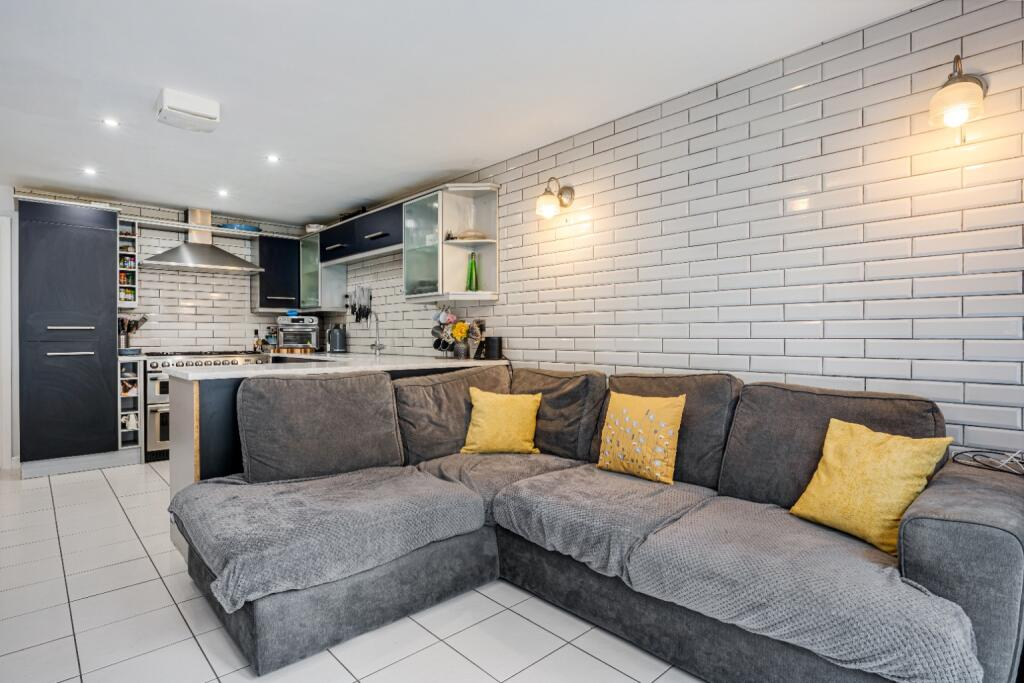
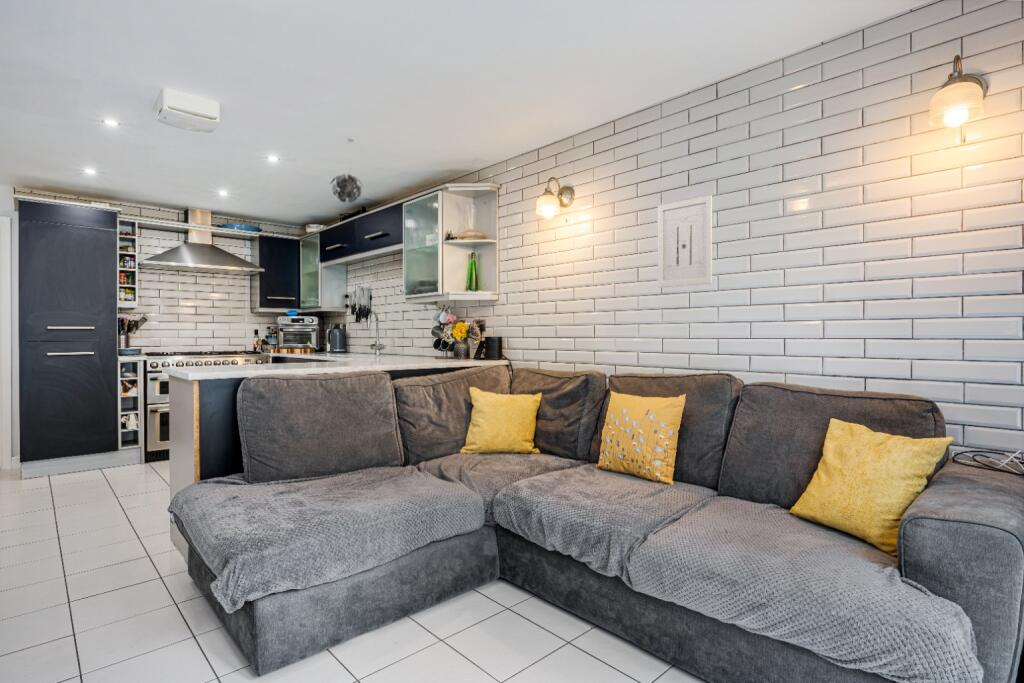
+ wall art (683, 243)
+ pendant light (348, 173)
